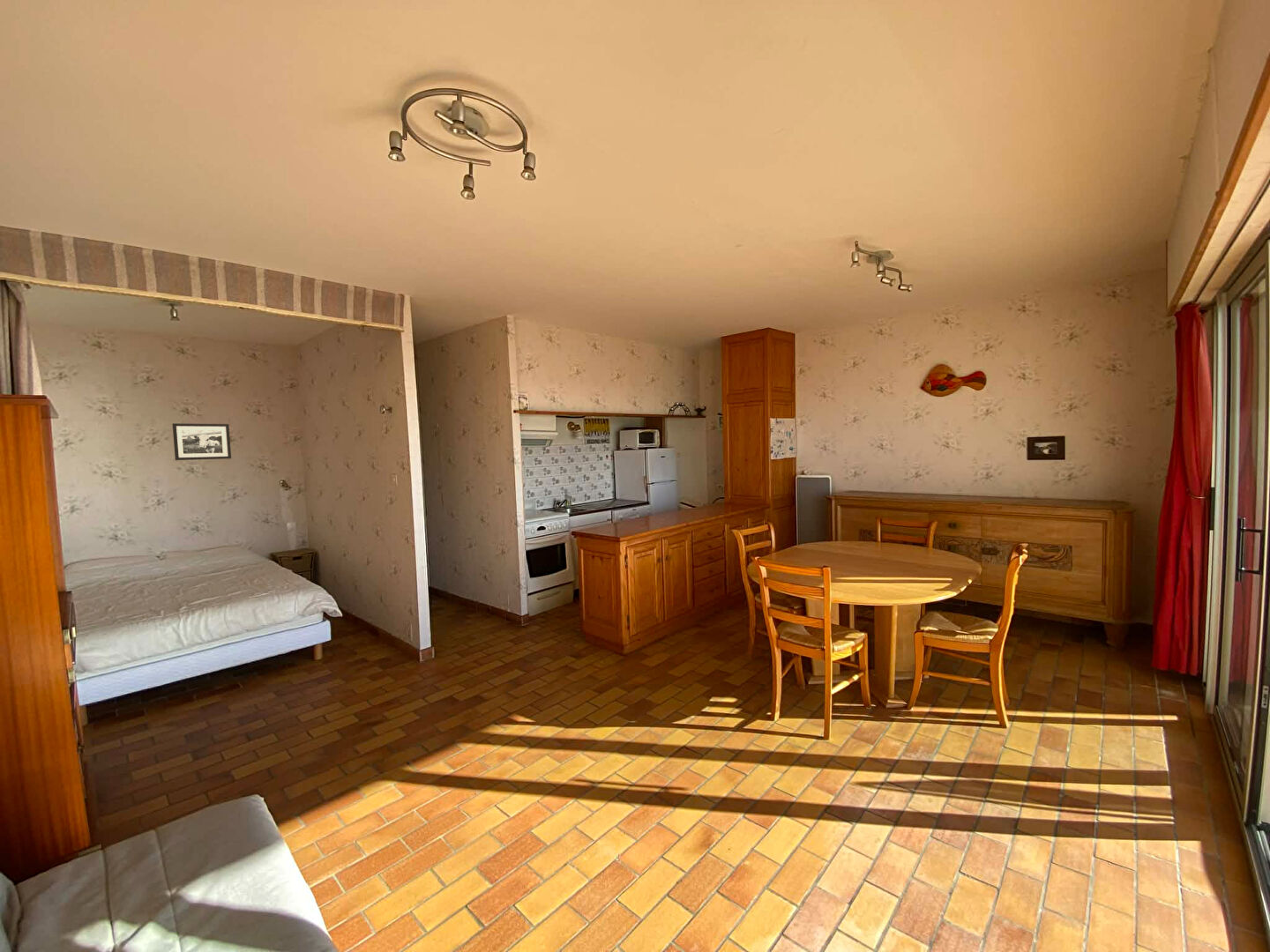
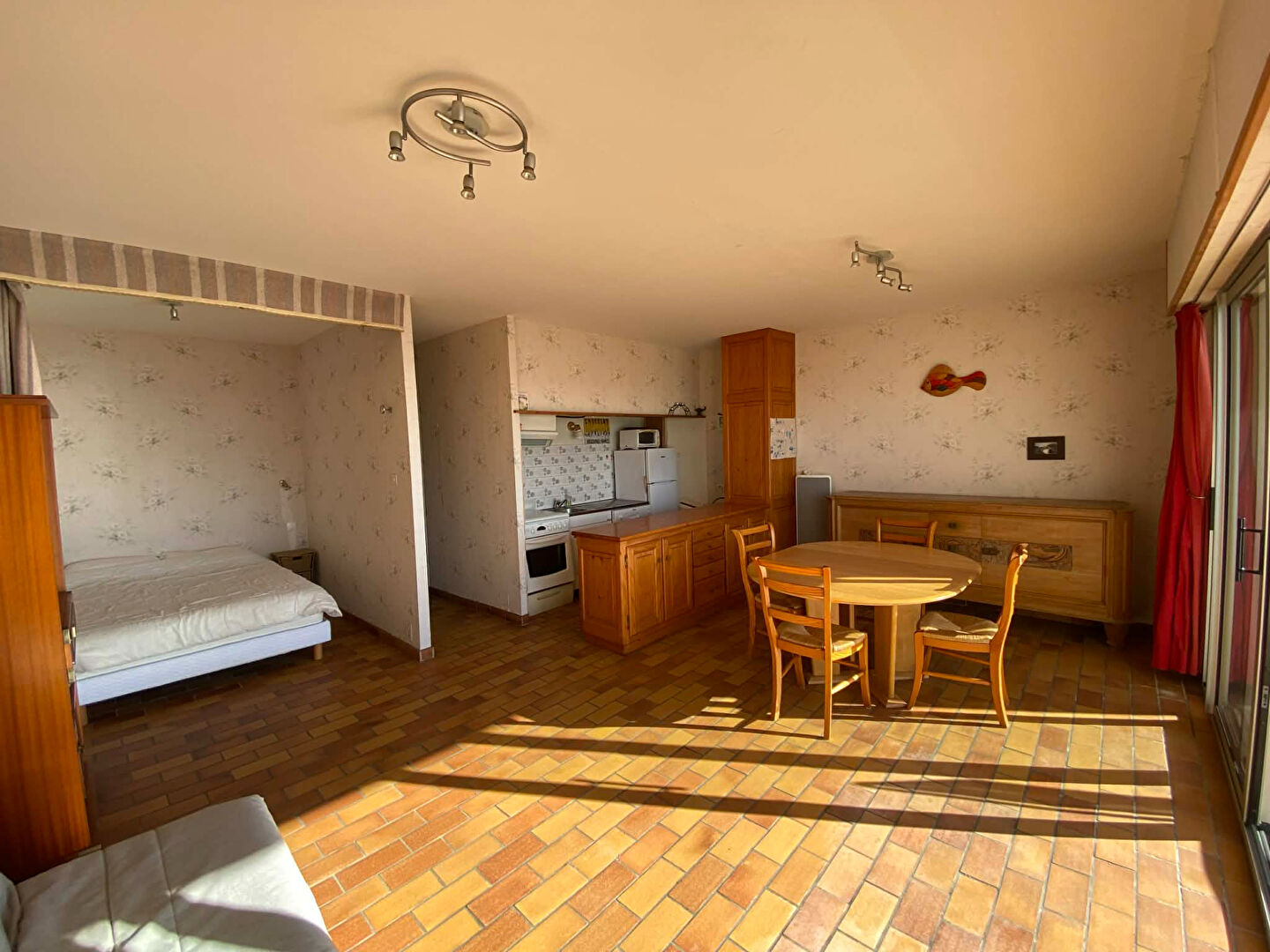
- picture frame (202, 442)
